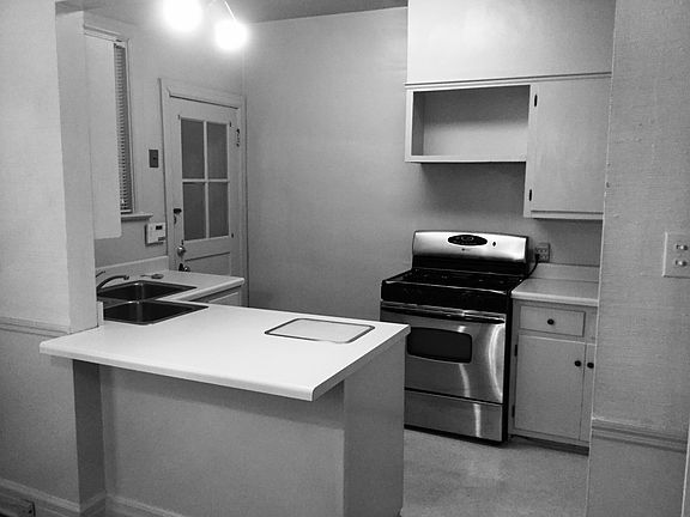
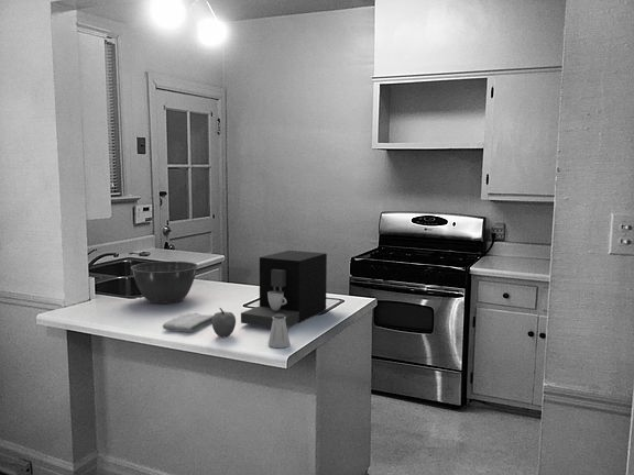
+ saltshaker (278, 329)
+ washcloth (189, 321)
+ apple (223, 322)
+ mixing bowl (165, 283)
+ coffee maker (285, 287)
